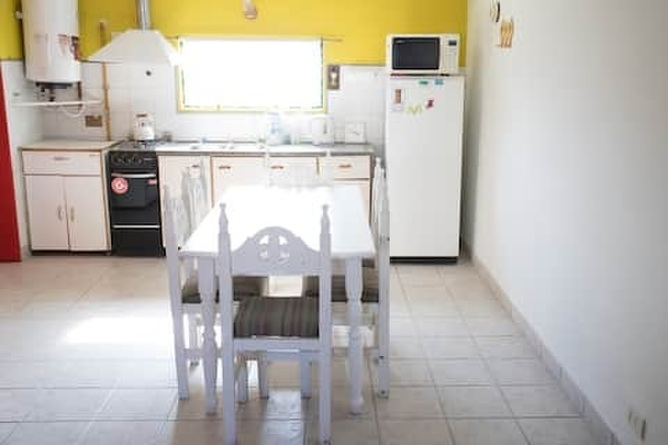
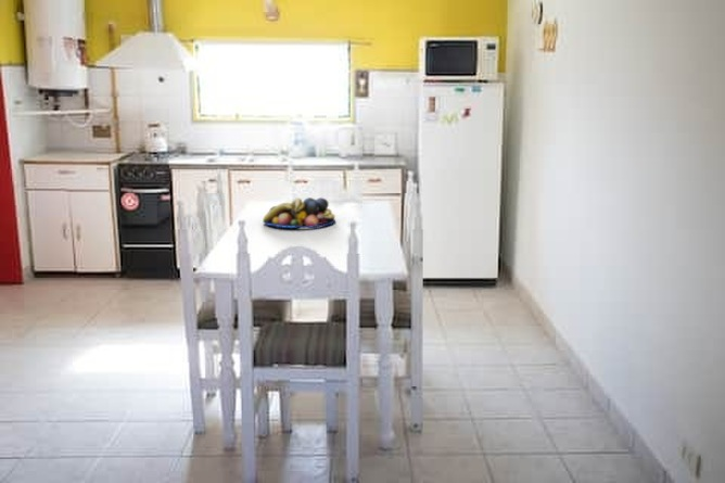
+ fruit bowl (300, 209)
